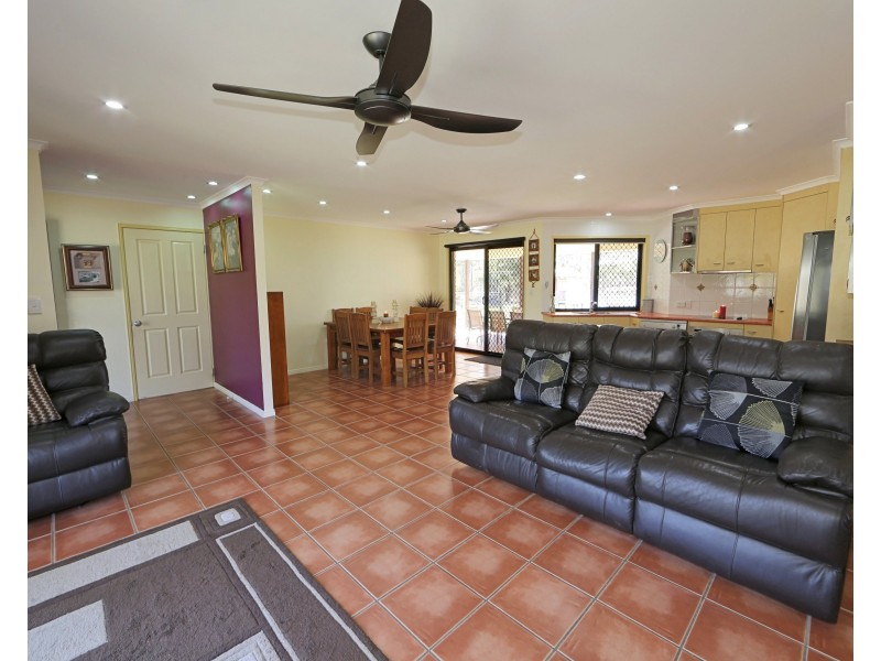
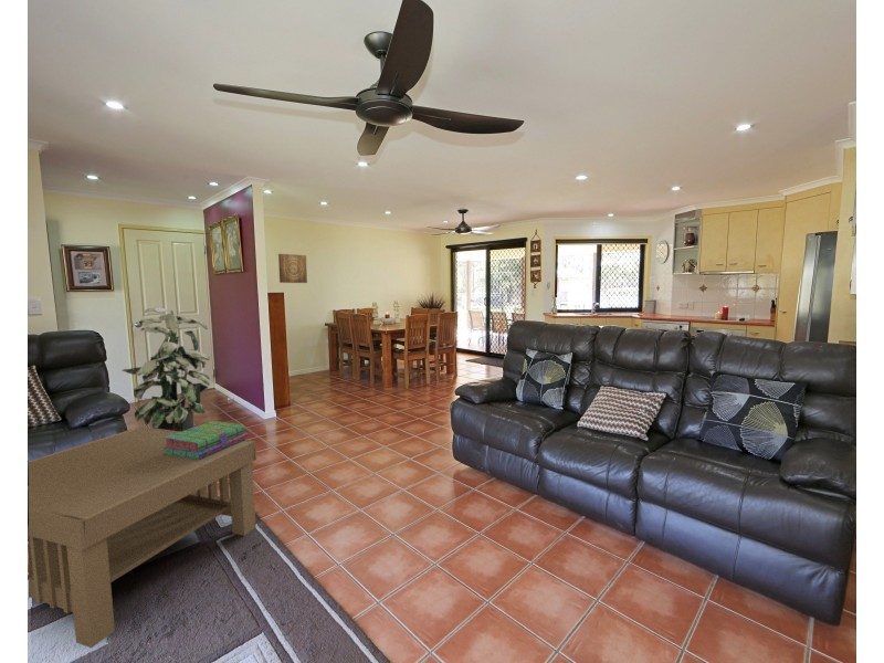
+ wall art (293, 269)
+ indoor plant (169, 381)
+ coffee table (122, 511)
+ stack of books (207, 438)
